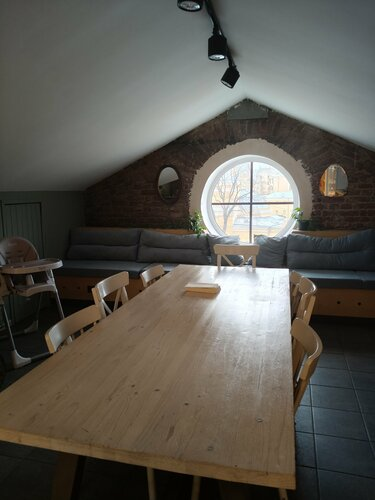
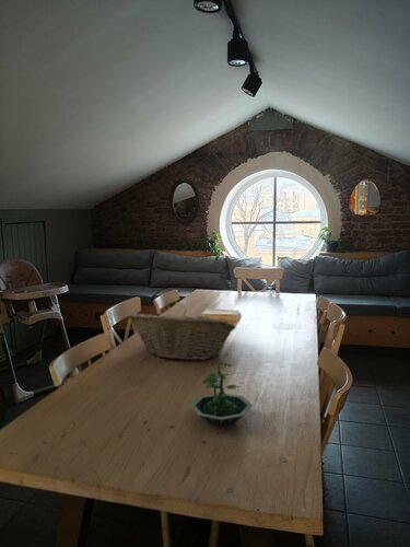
+ fruit basket (181, 329)
+ terrarium (221, 373)
